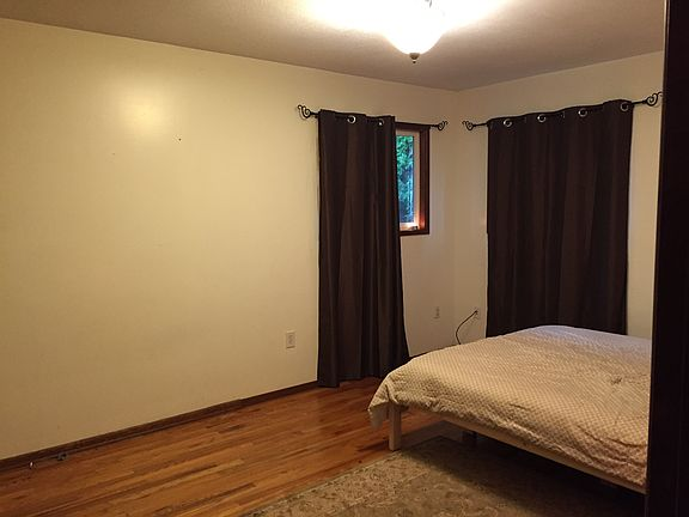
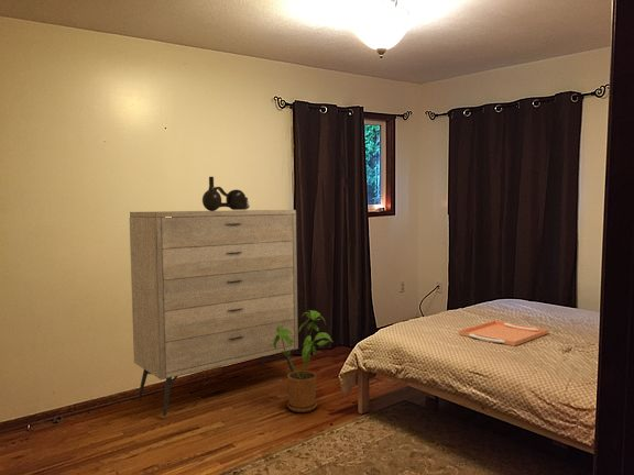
+ serving tray (503, 332)
+ decorative vase (226, 194)
+ house plant (305, 360)
+ dresser (218, 300)
